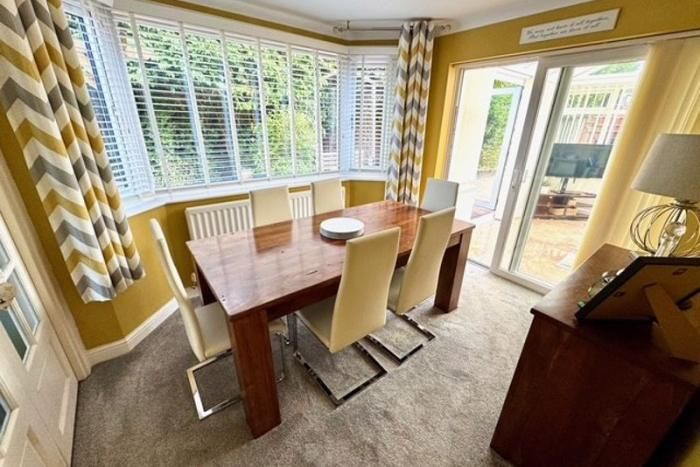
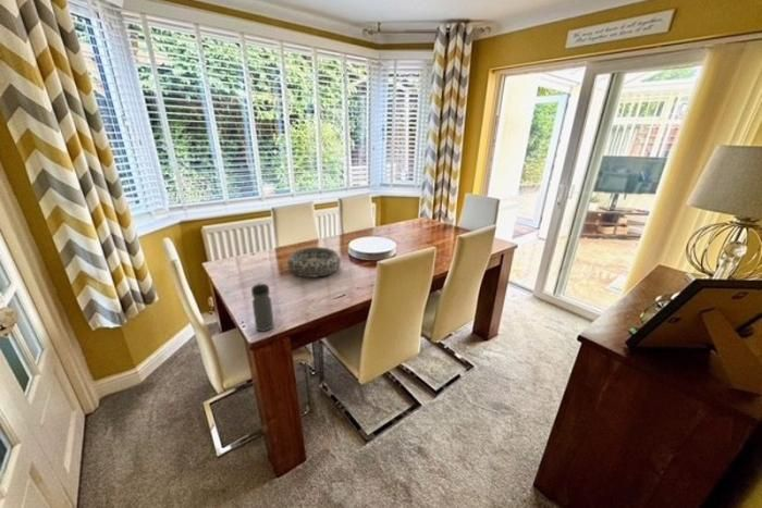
+ decorative bowl (315, 261)
+ water bottle (262, 305)
